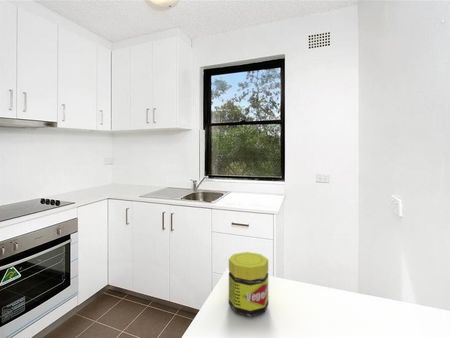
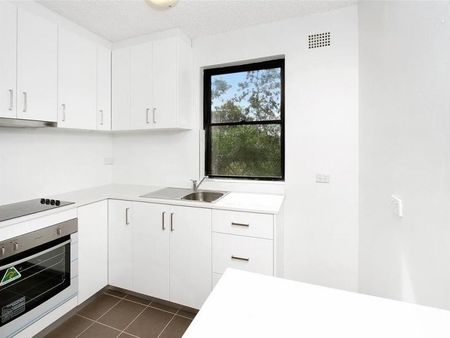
- jar (248, 282)
